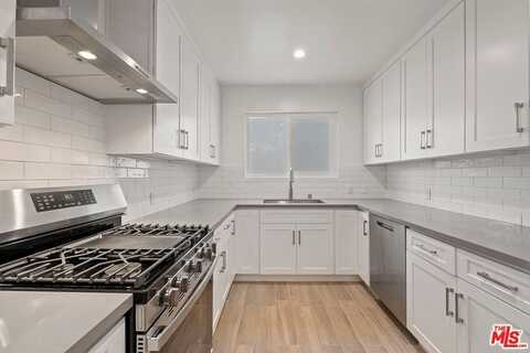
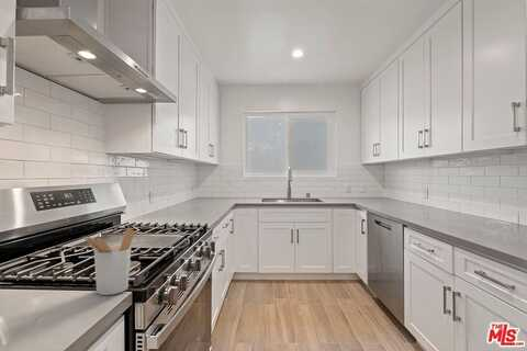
+ utensil holder (106, 261)
